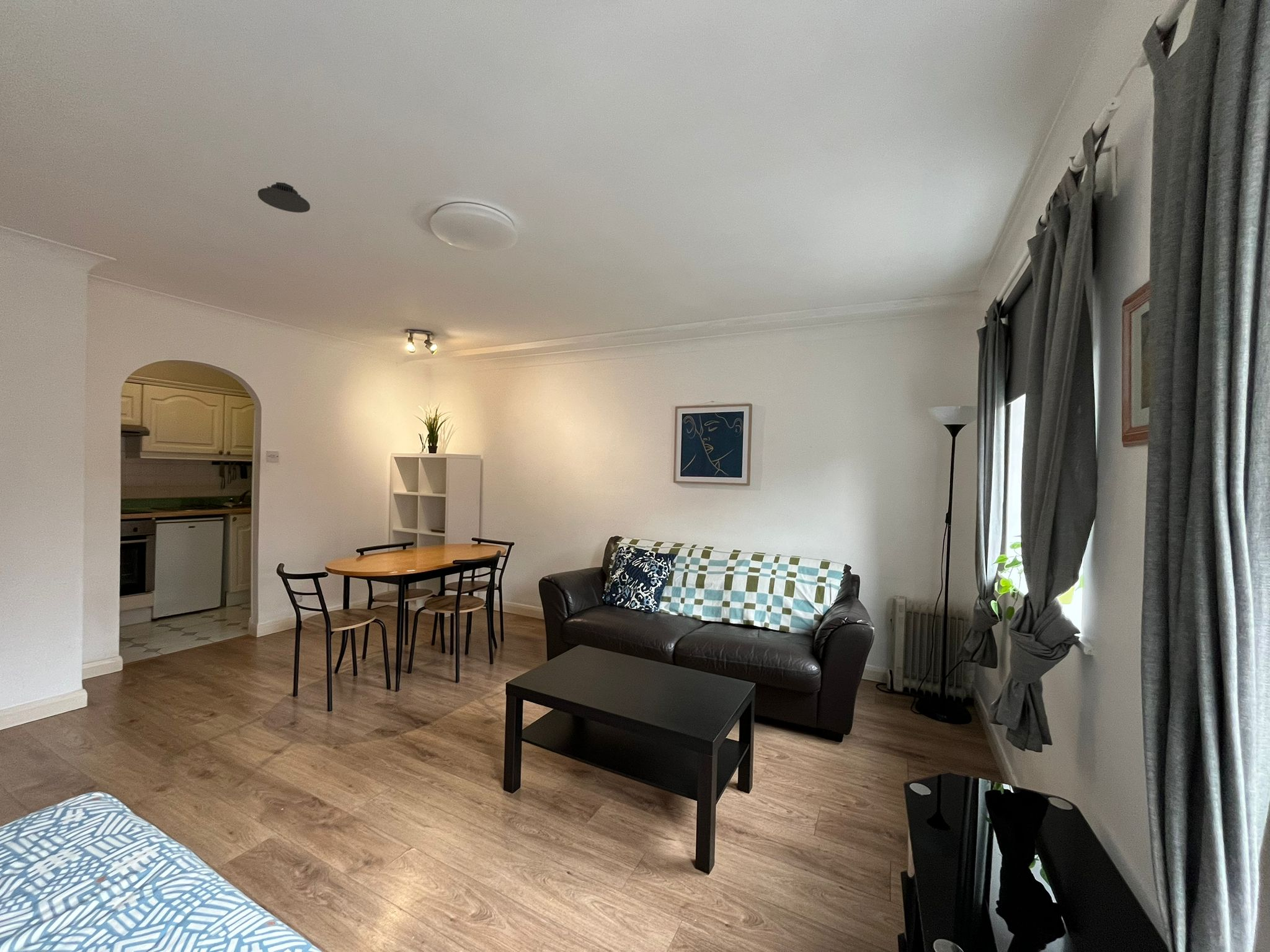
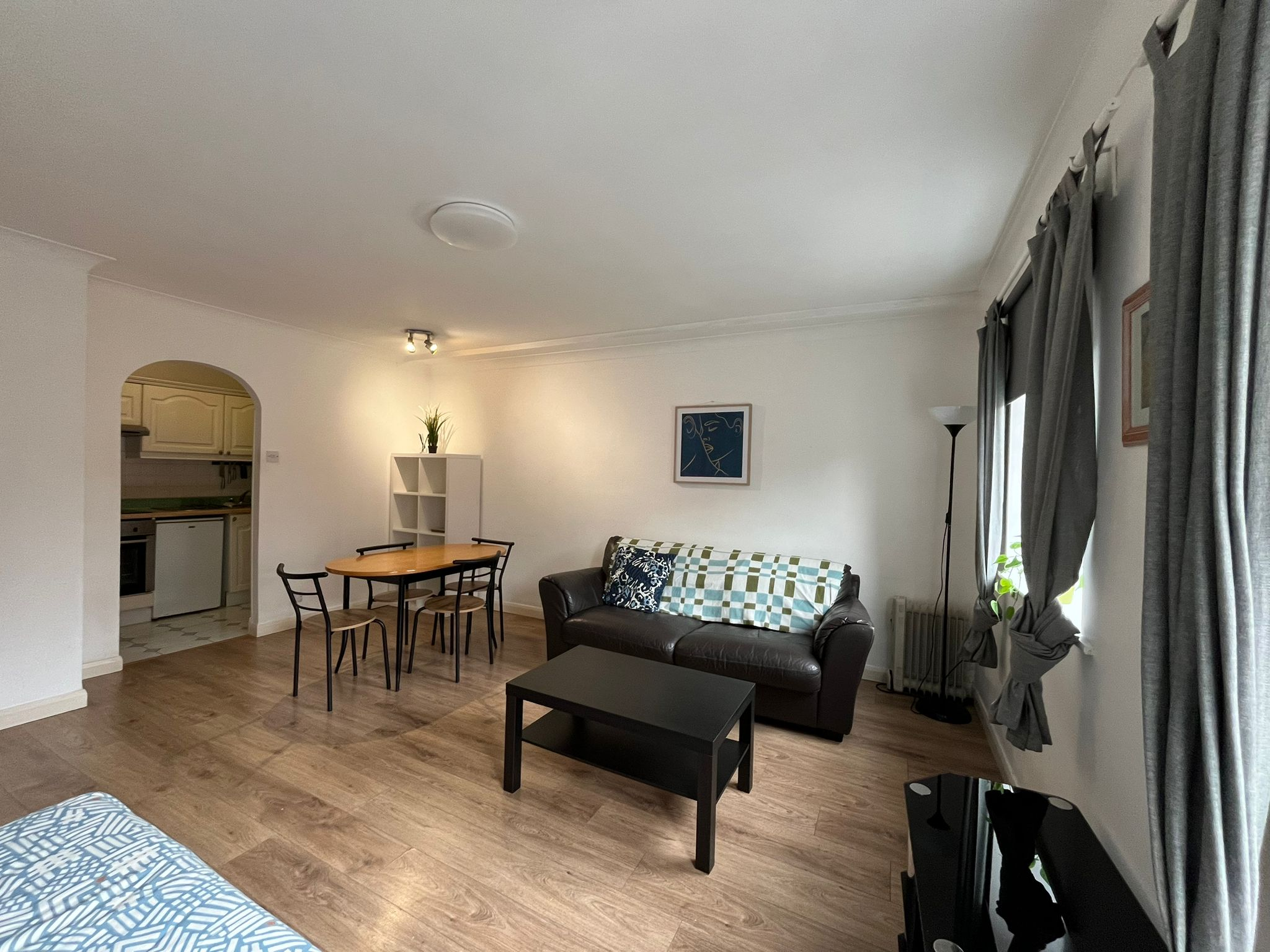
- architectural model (285, 192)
